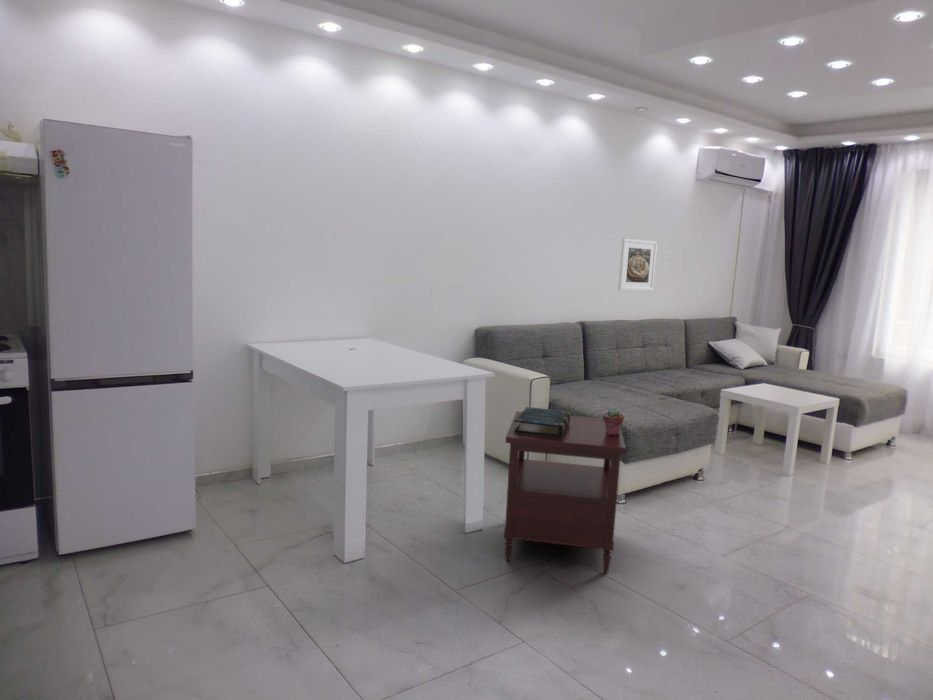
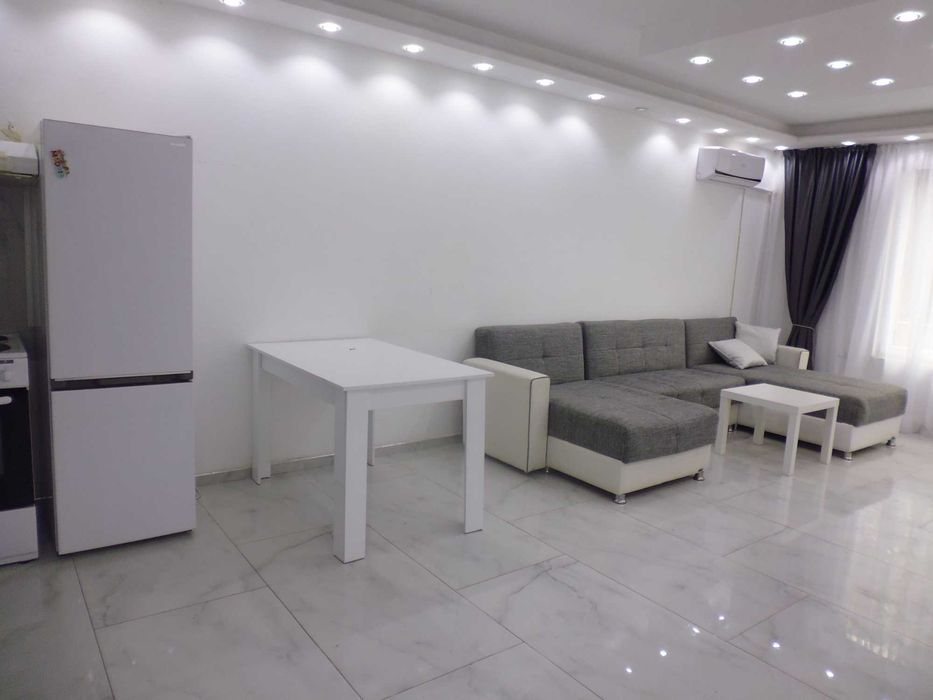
- book (543, 421)
- potted succulent (613, 419)
- side table (561, 487)
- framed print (638, 265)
